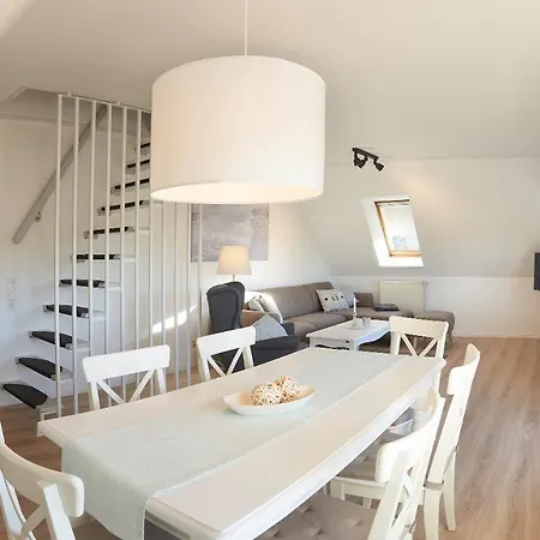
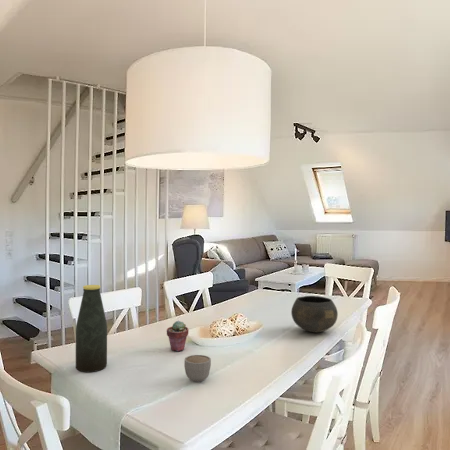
+ bowl (313, 314)
+ bottle (91, 326)
+ potted succulent (177, 334)
+ mug (199, 367)
